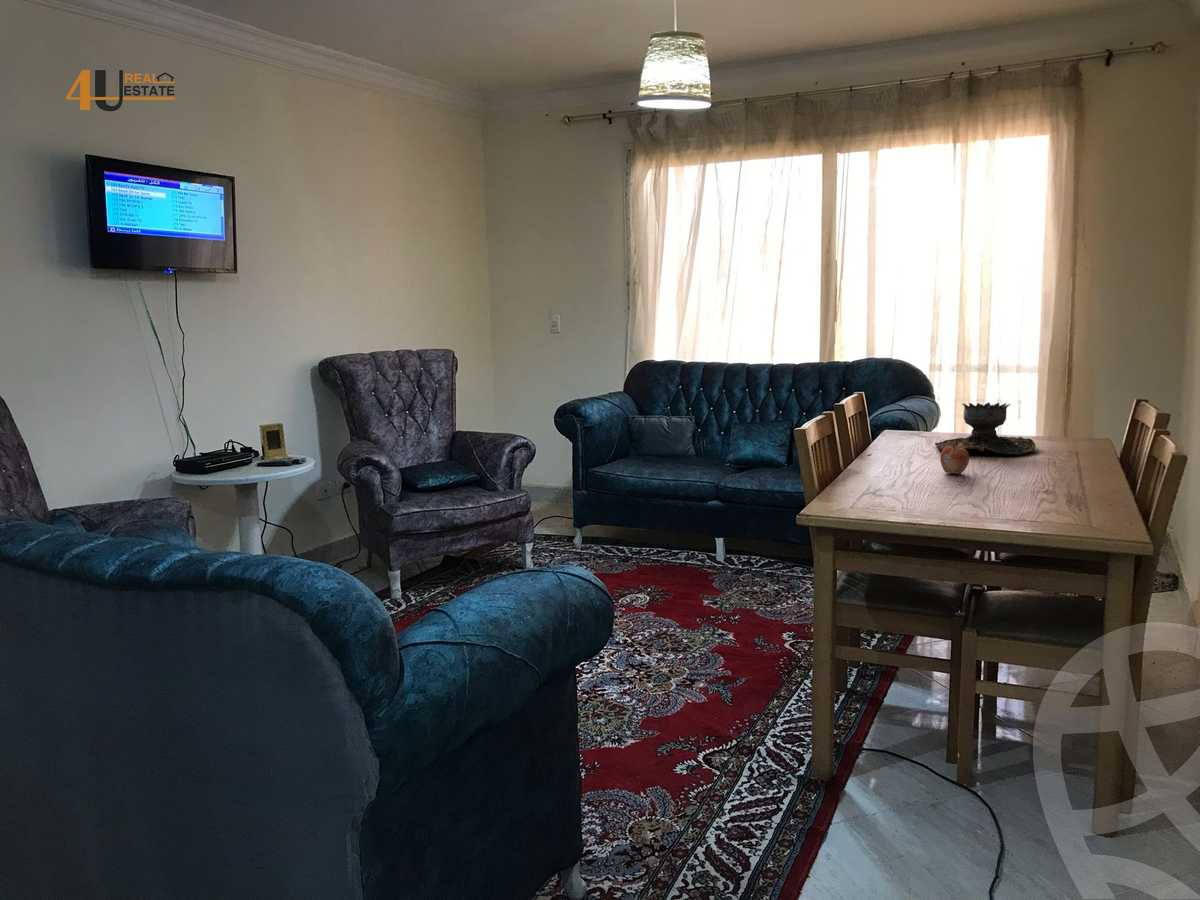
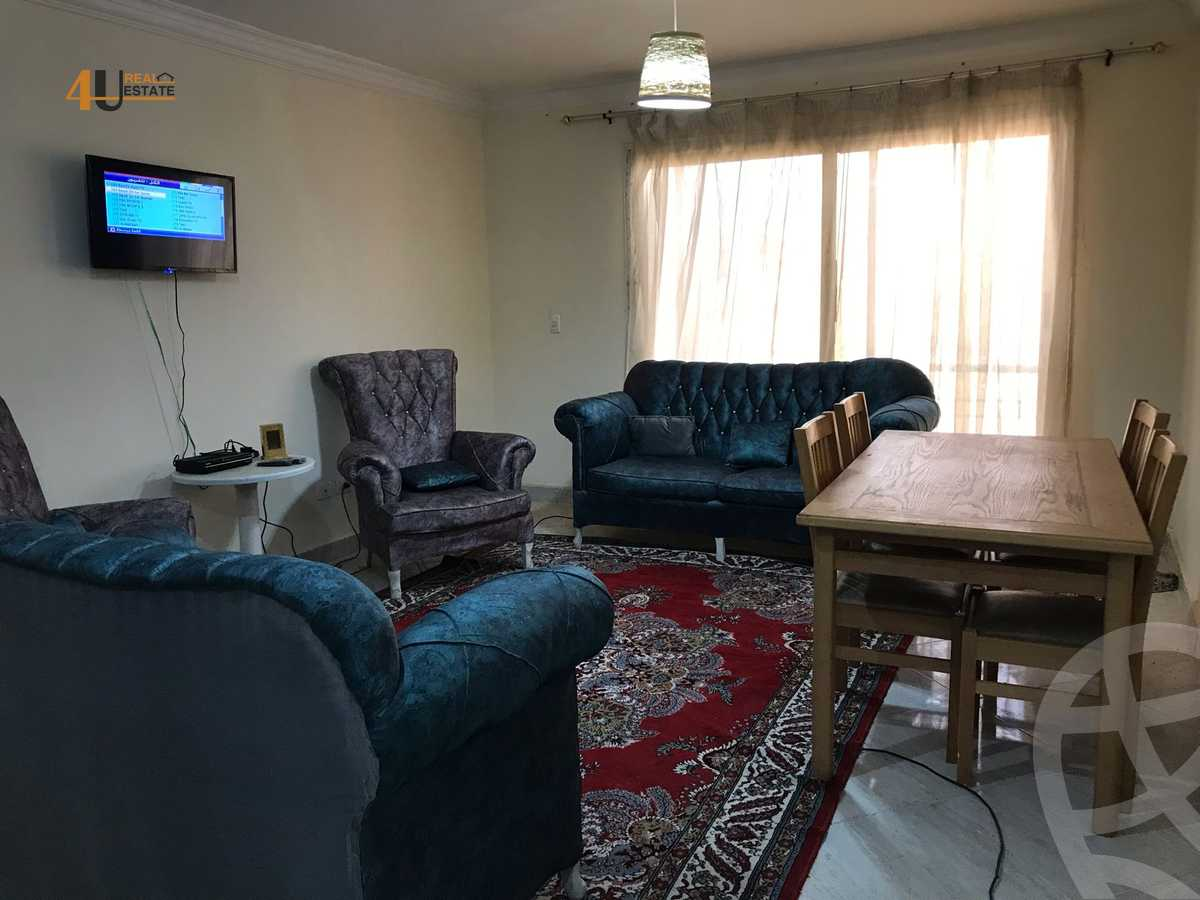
- brazier (984, 426)
- fruit (954, 458)
